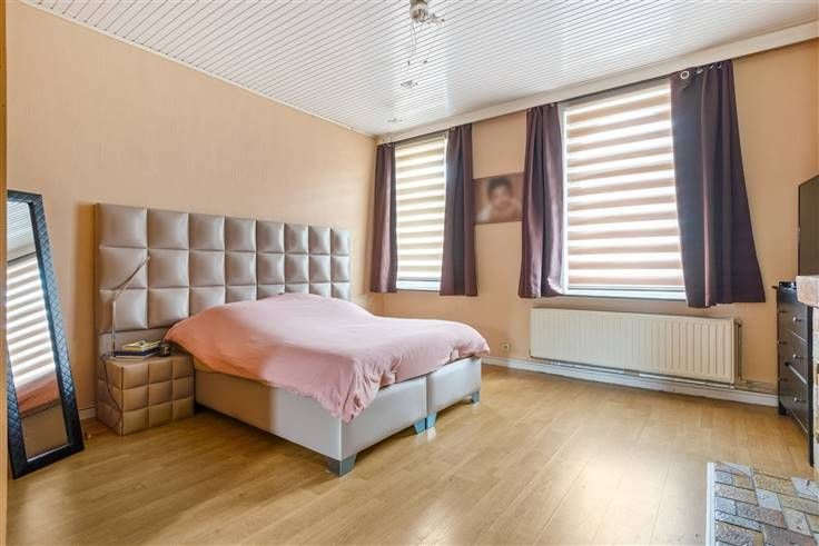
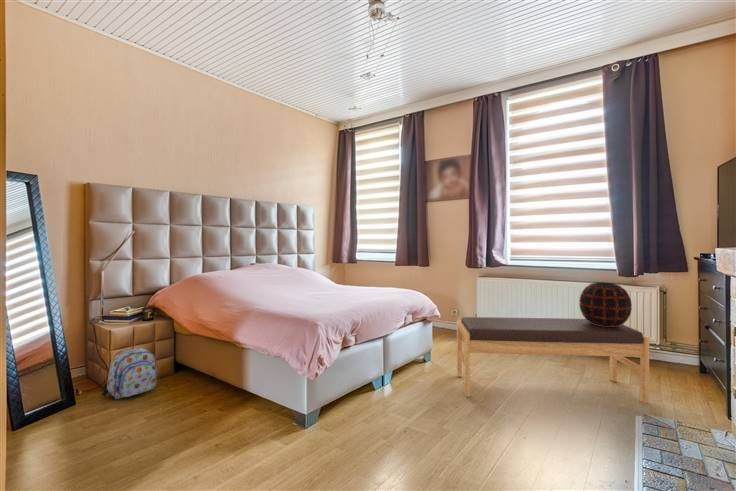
+ backpack (133, 371)
+ decorative vase (604, 304)
+ bench (543, 354)
